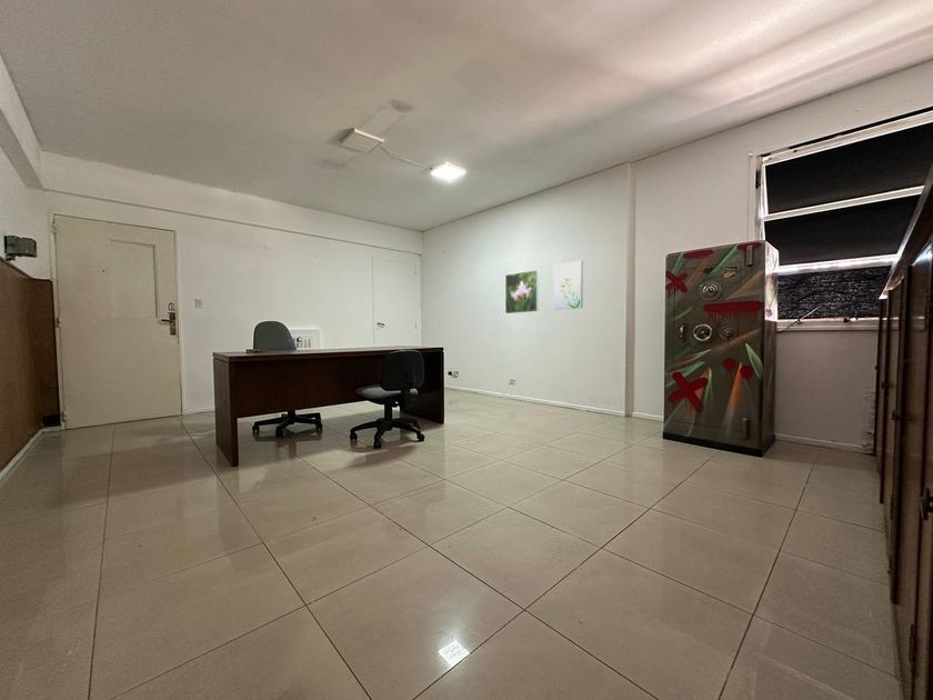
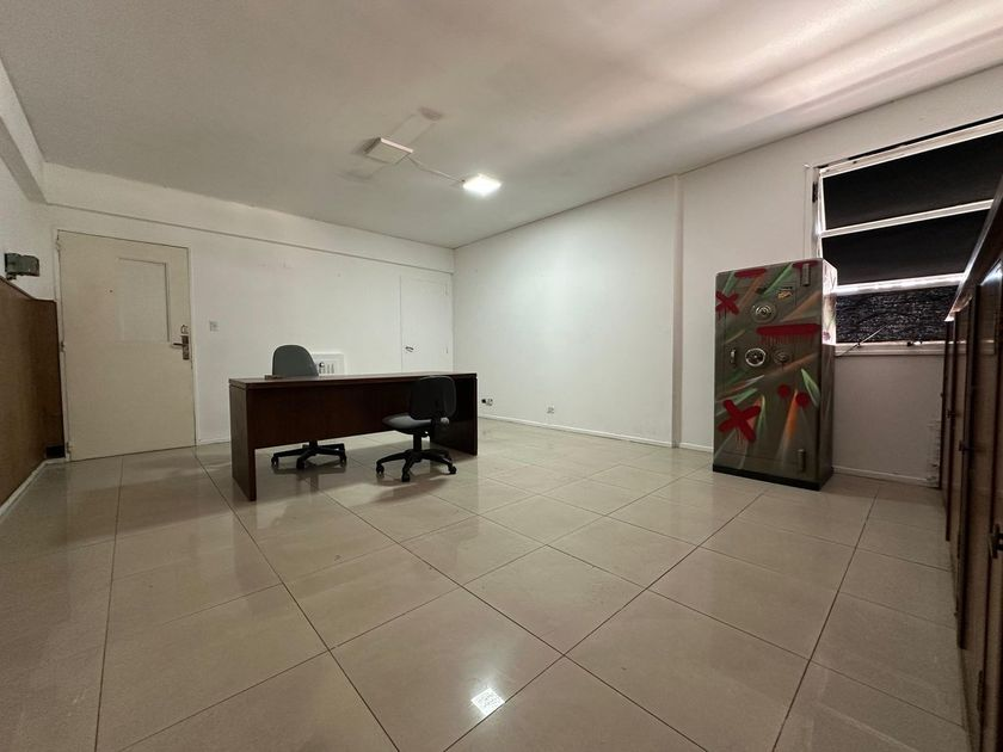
- wall art (568, 286)
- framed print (521, 292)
